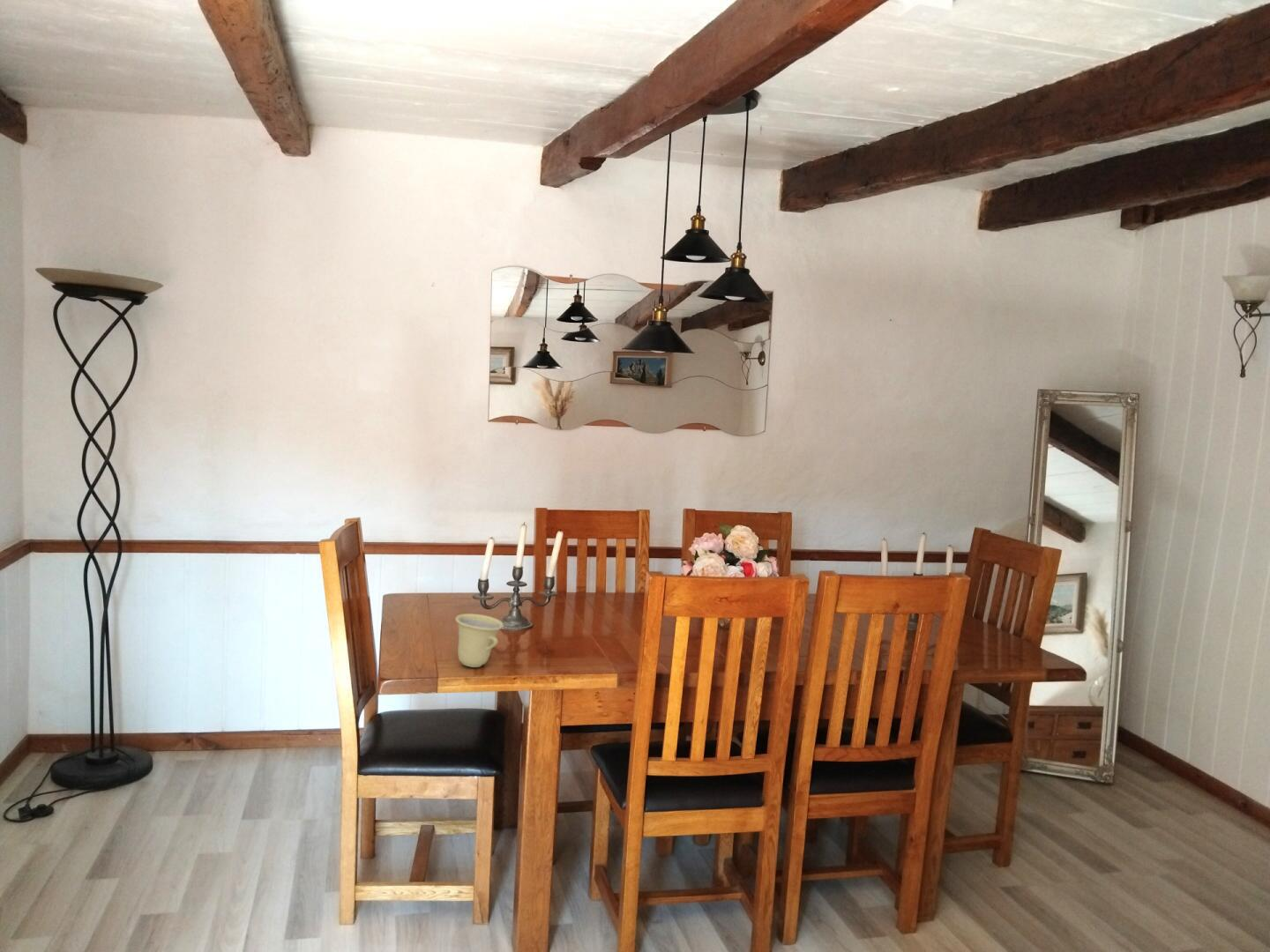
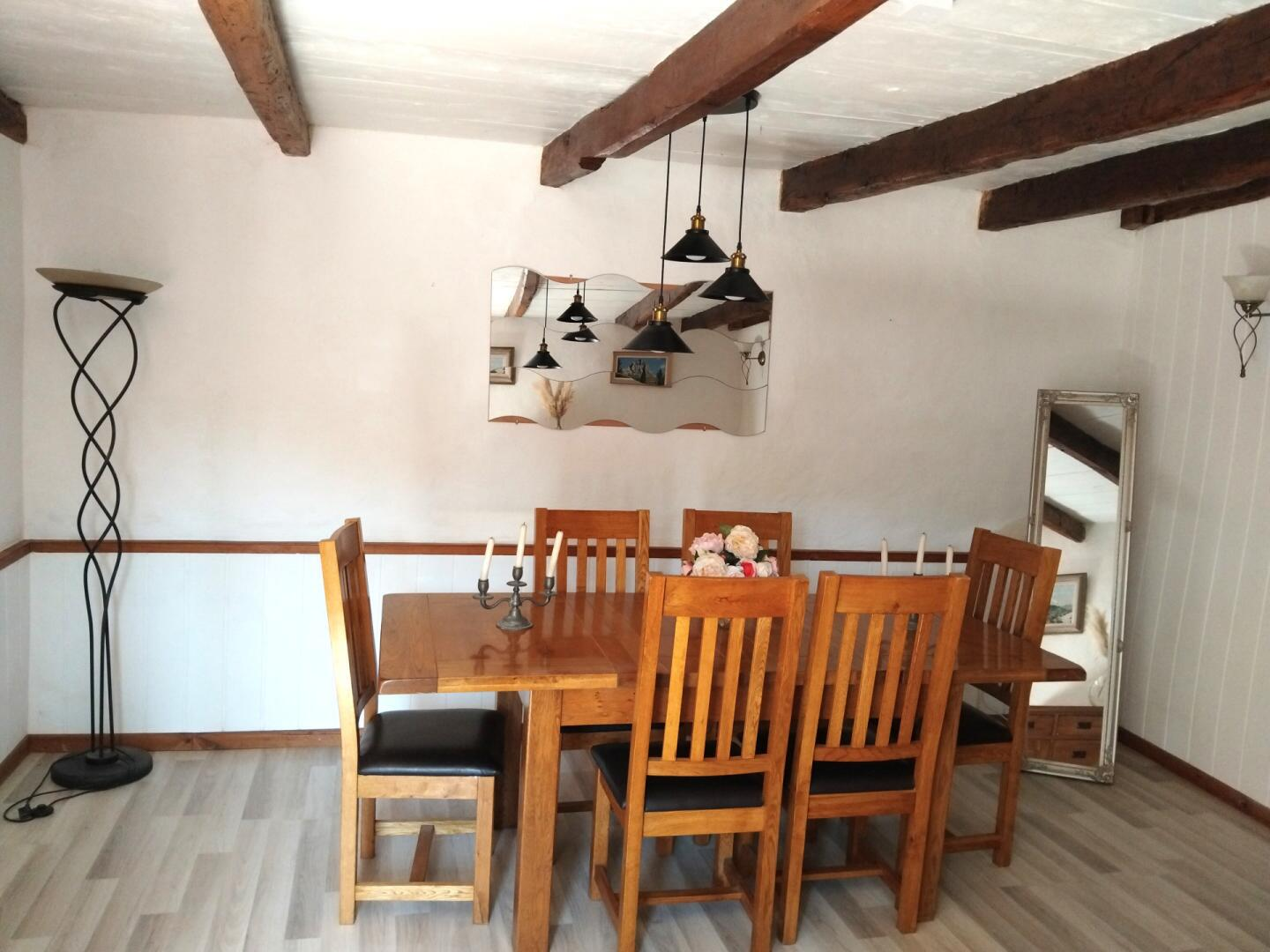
- cup (478, 641)
